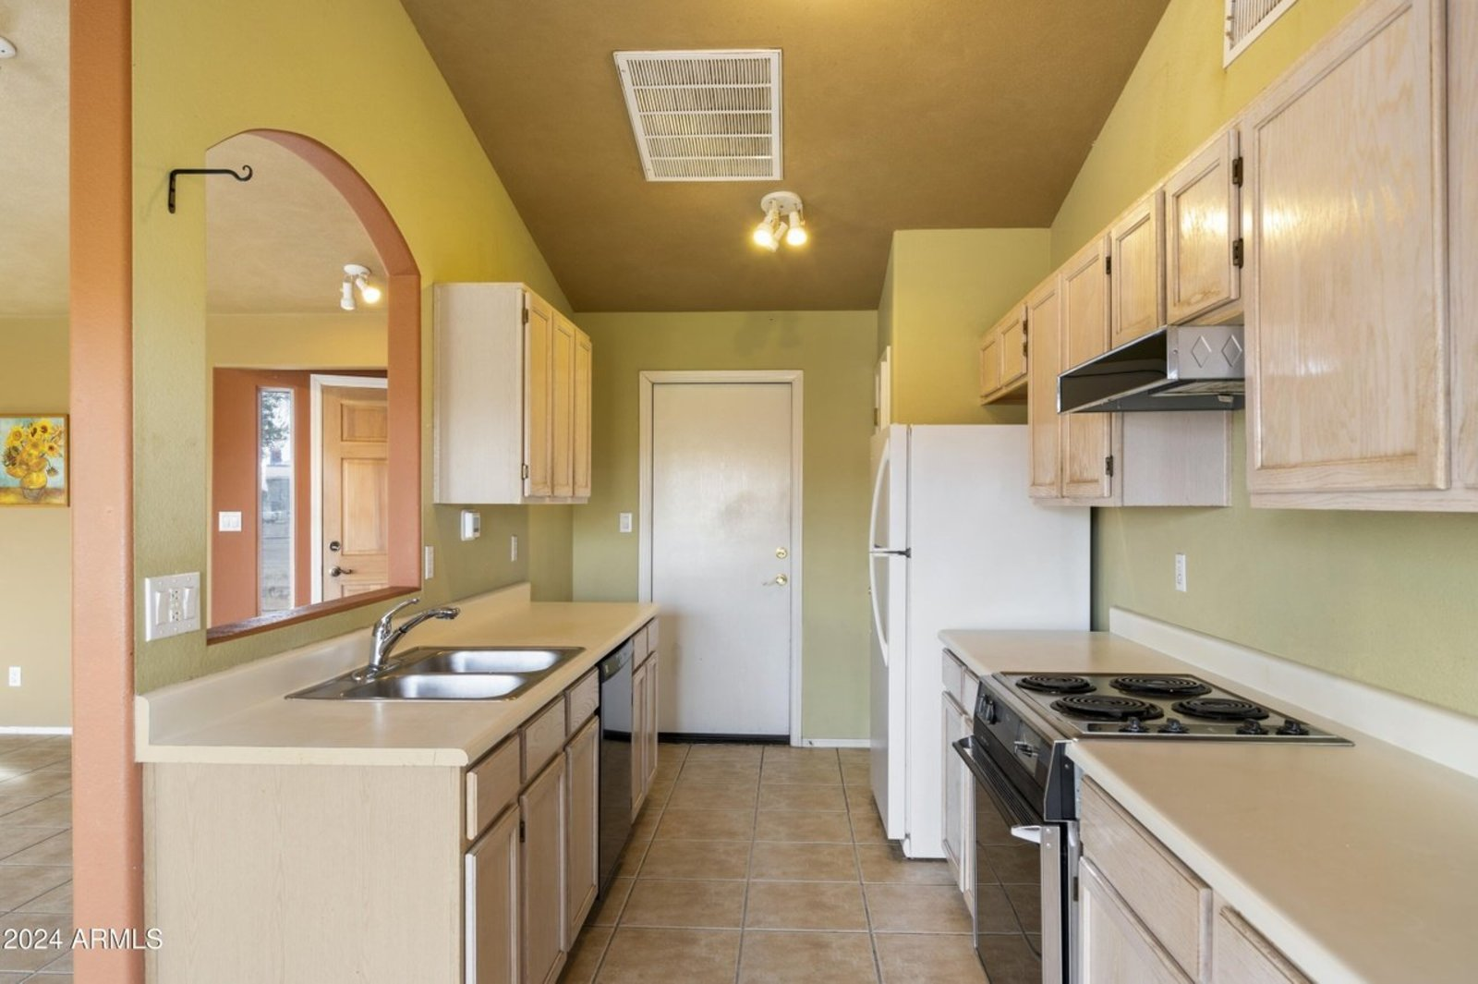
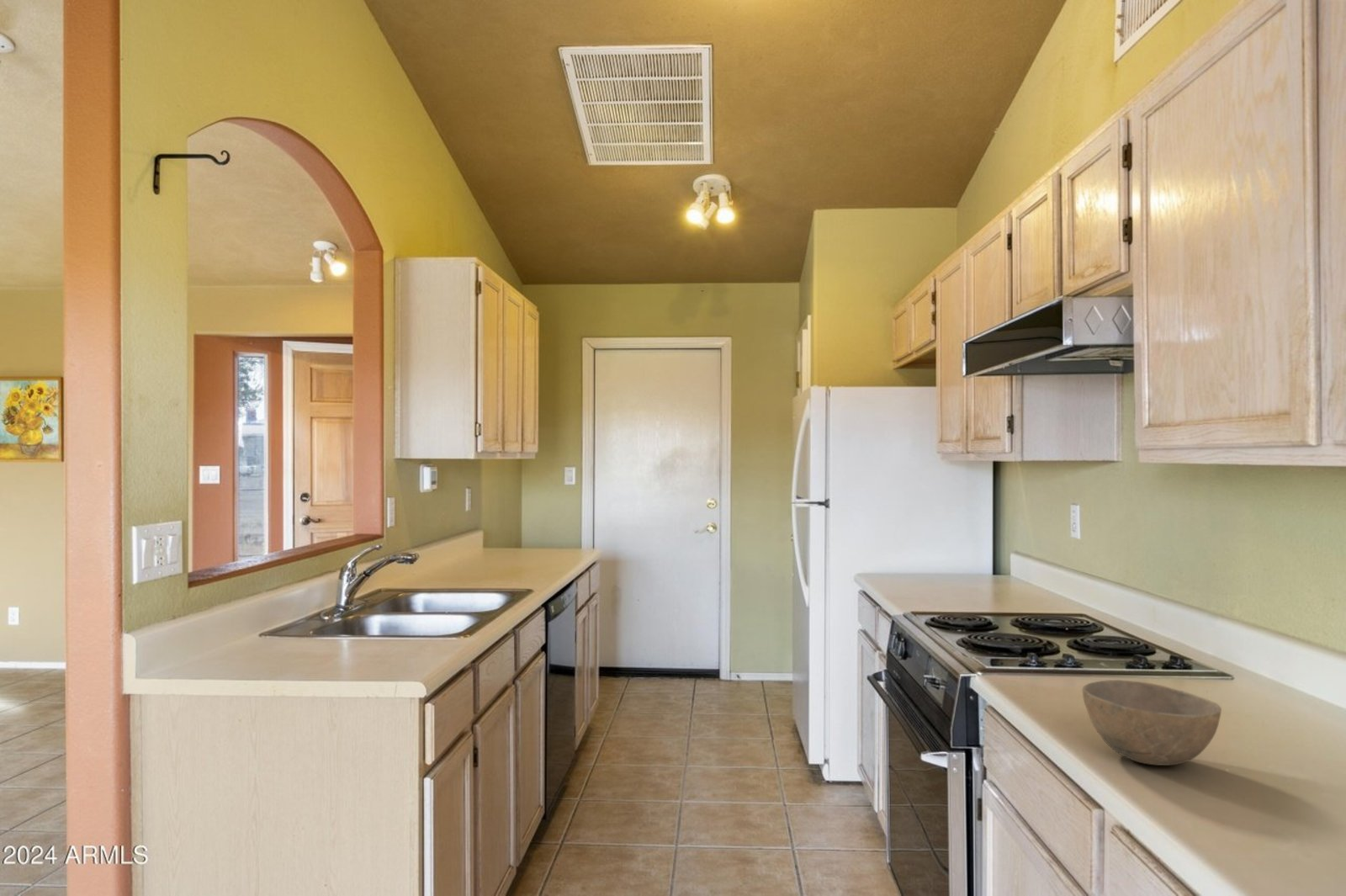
+ bowl (1149, 726)
